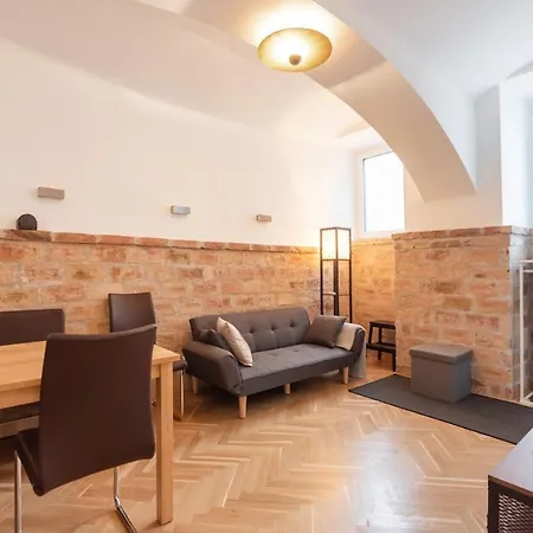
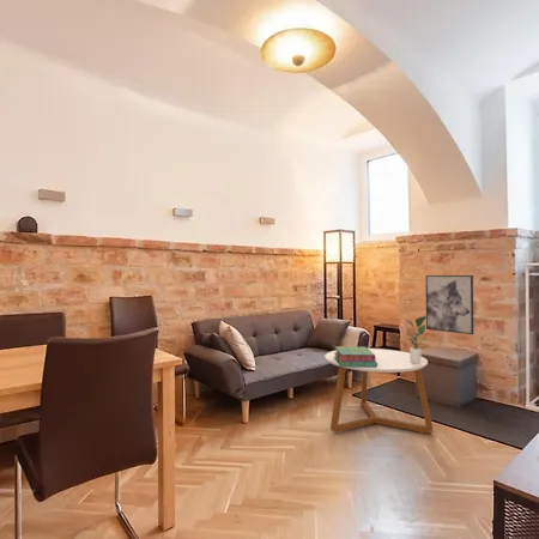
+ coffee table (365, 389)
+ stack of books (353, 356)
+ potted plant (416, 338)
+ wall art (448, 303)
